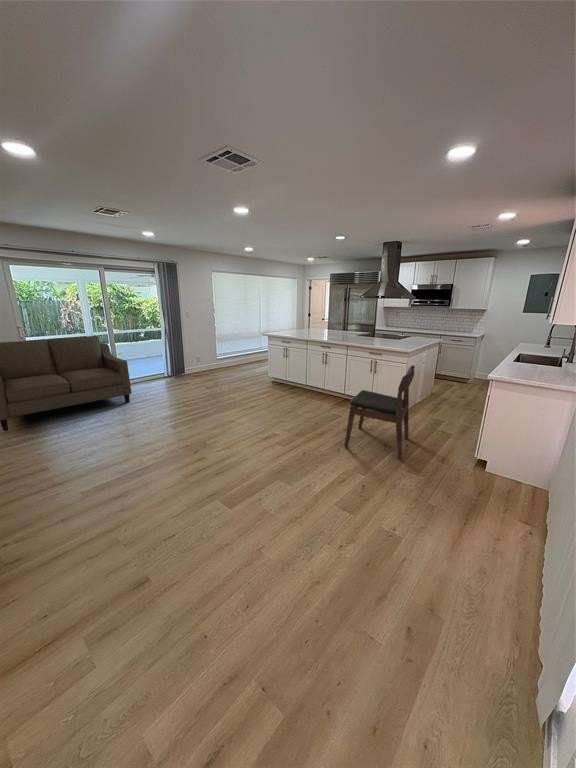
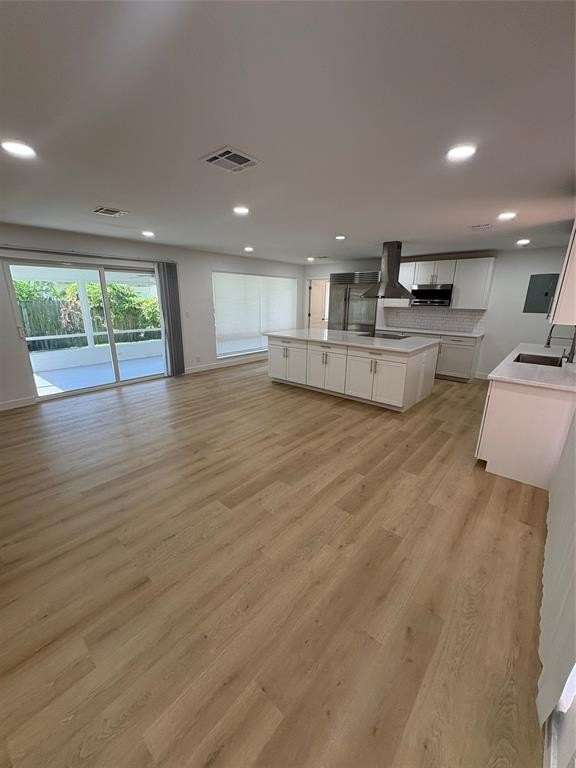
- dining chair (379, 405)
- sofa (59, 375)
